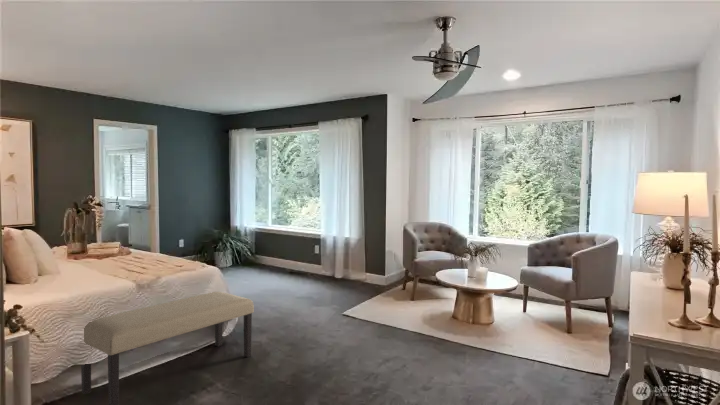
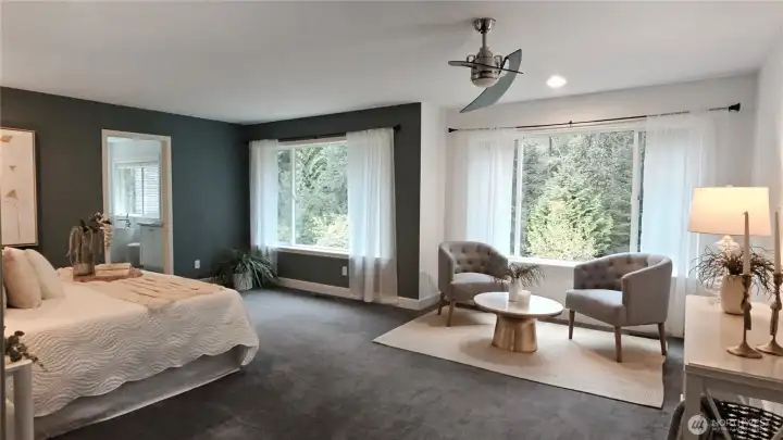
- bench (173, 336)
